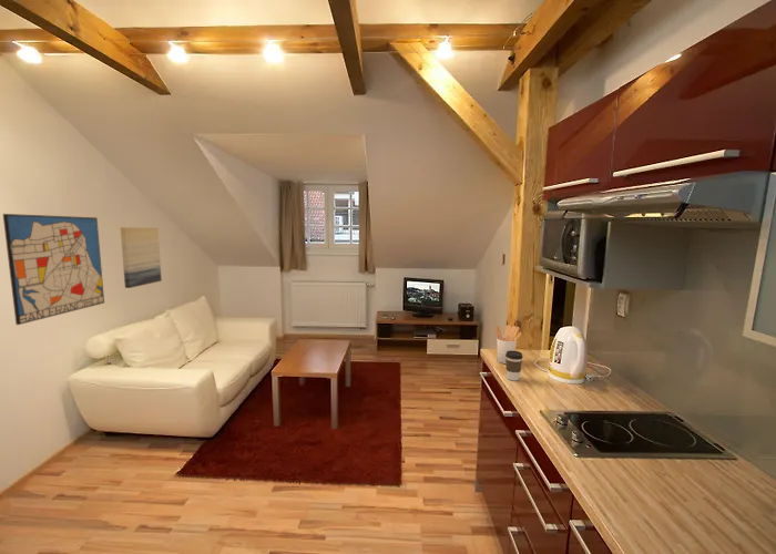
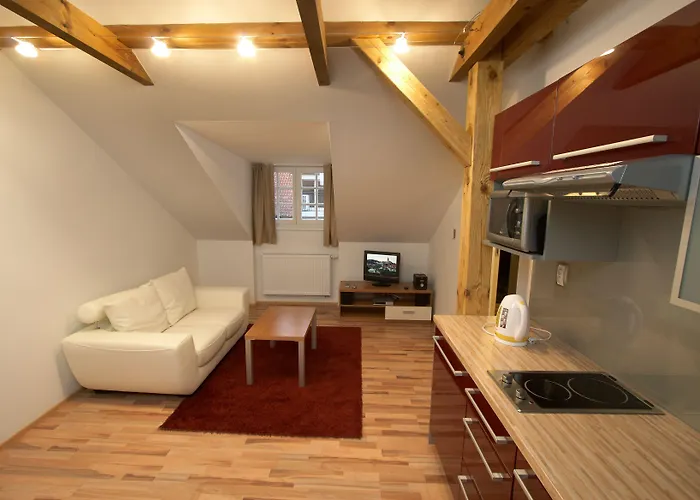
- wall art (61, 265)
- coffee cup (513, 366)
- utensil holder (508, 342)
- wall art (142, 256)
